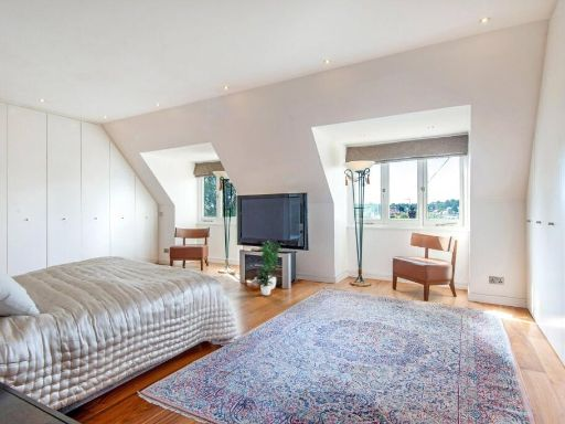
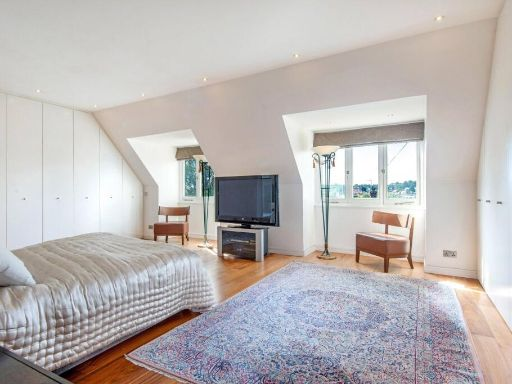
- potted plant (267, 265)
